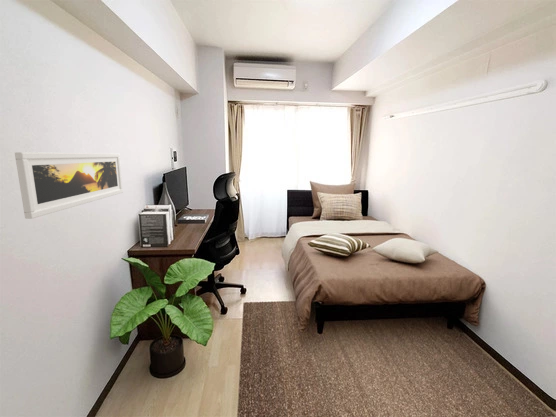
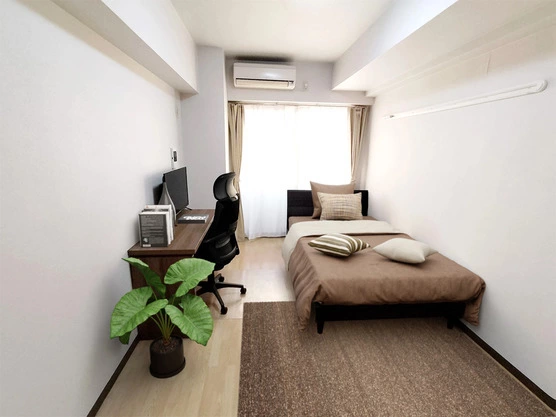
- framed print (83, 178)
